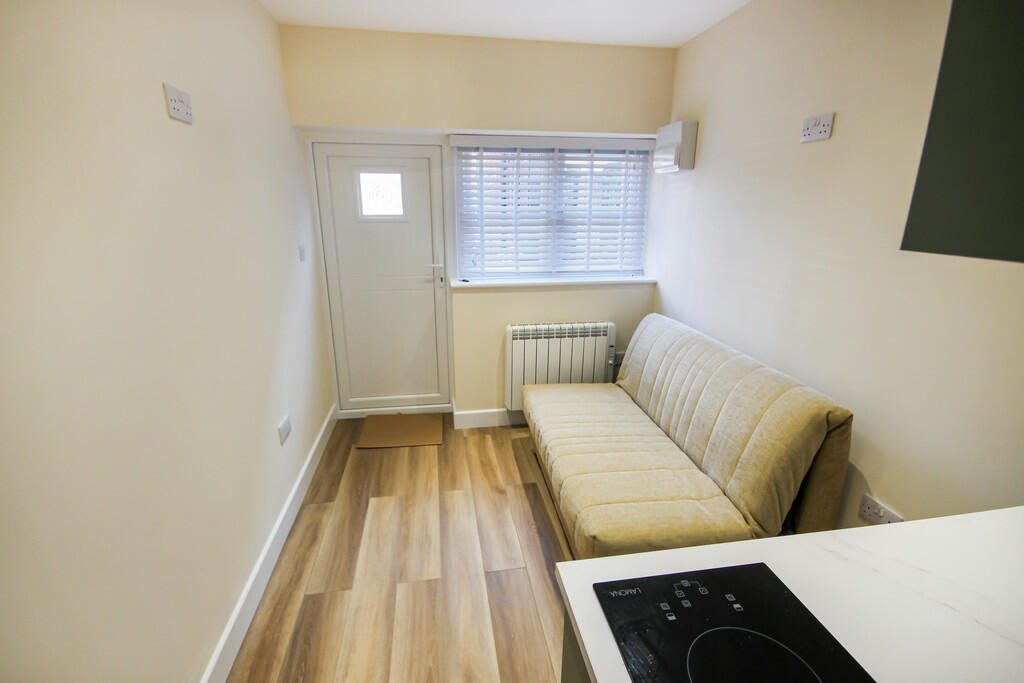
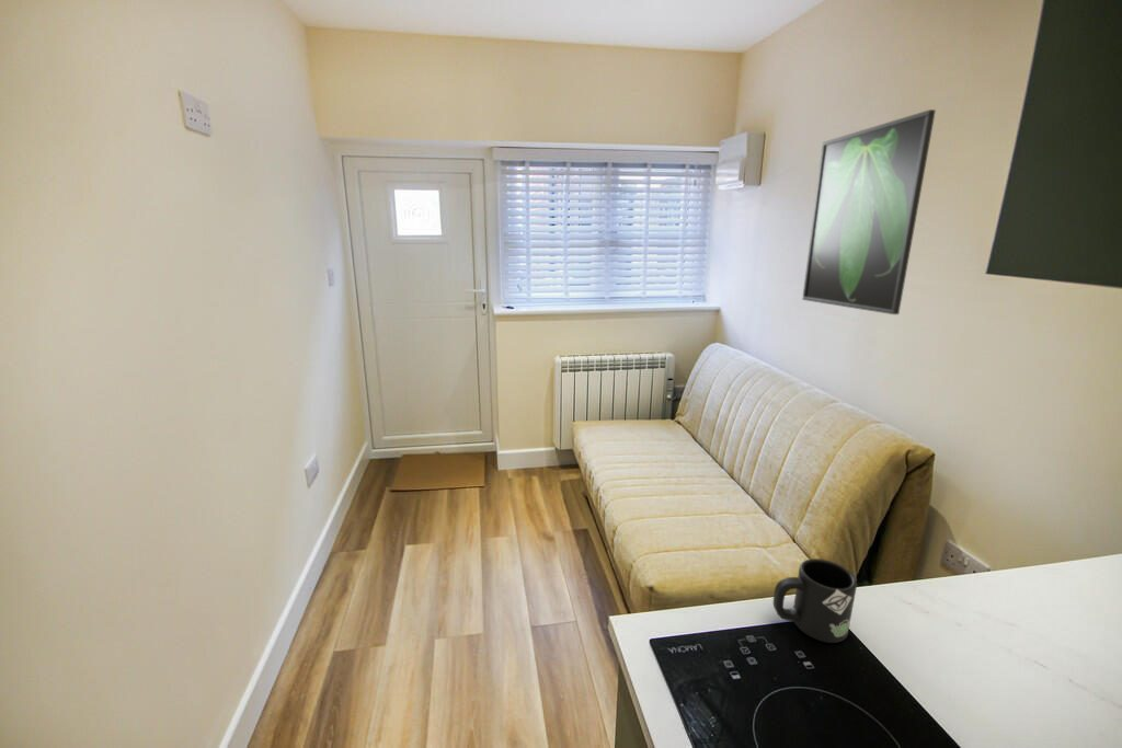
+ mug (812, 598)
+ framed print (857, 220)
